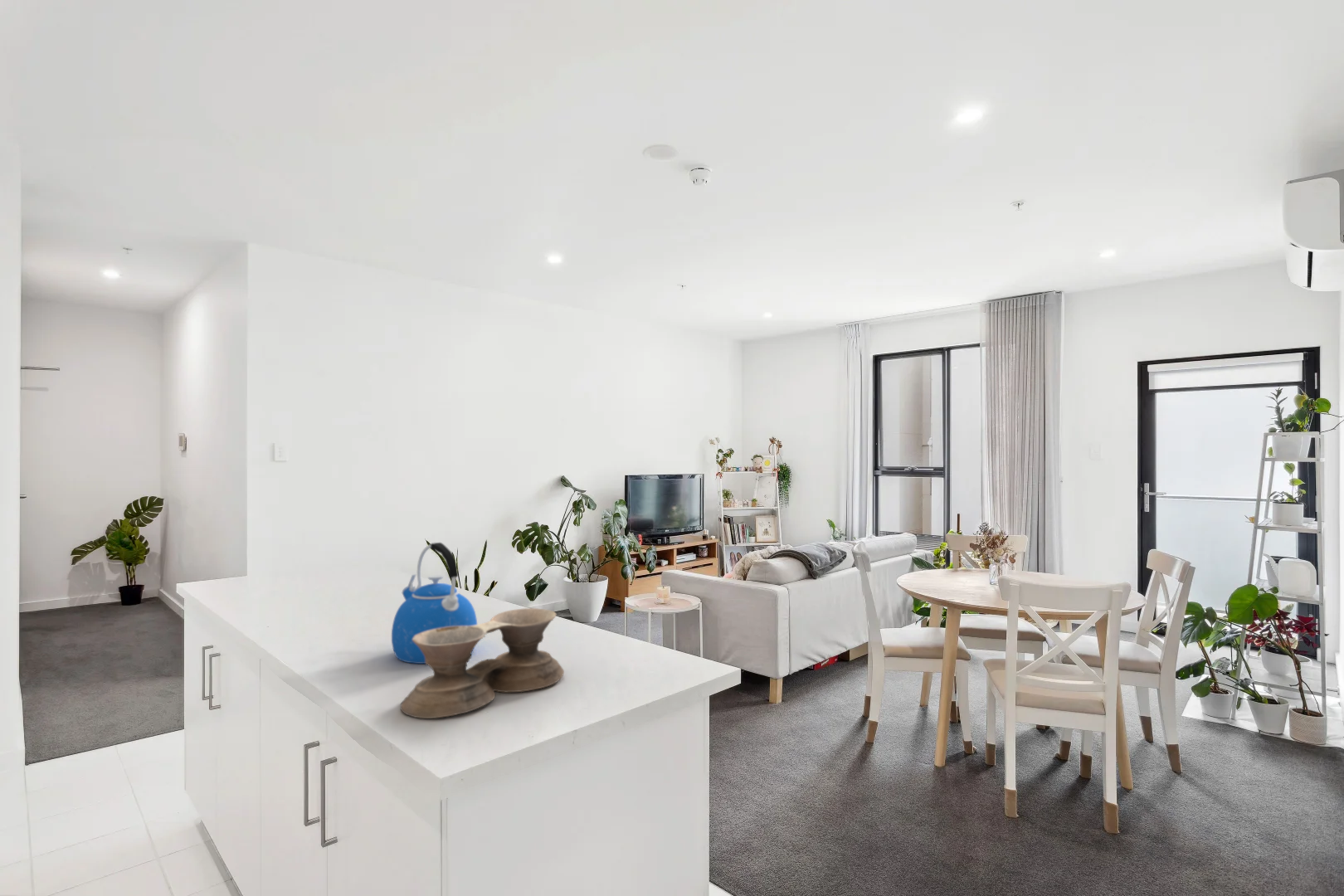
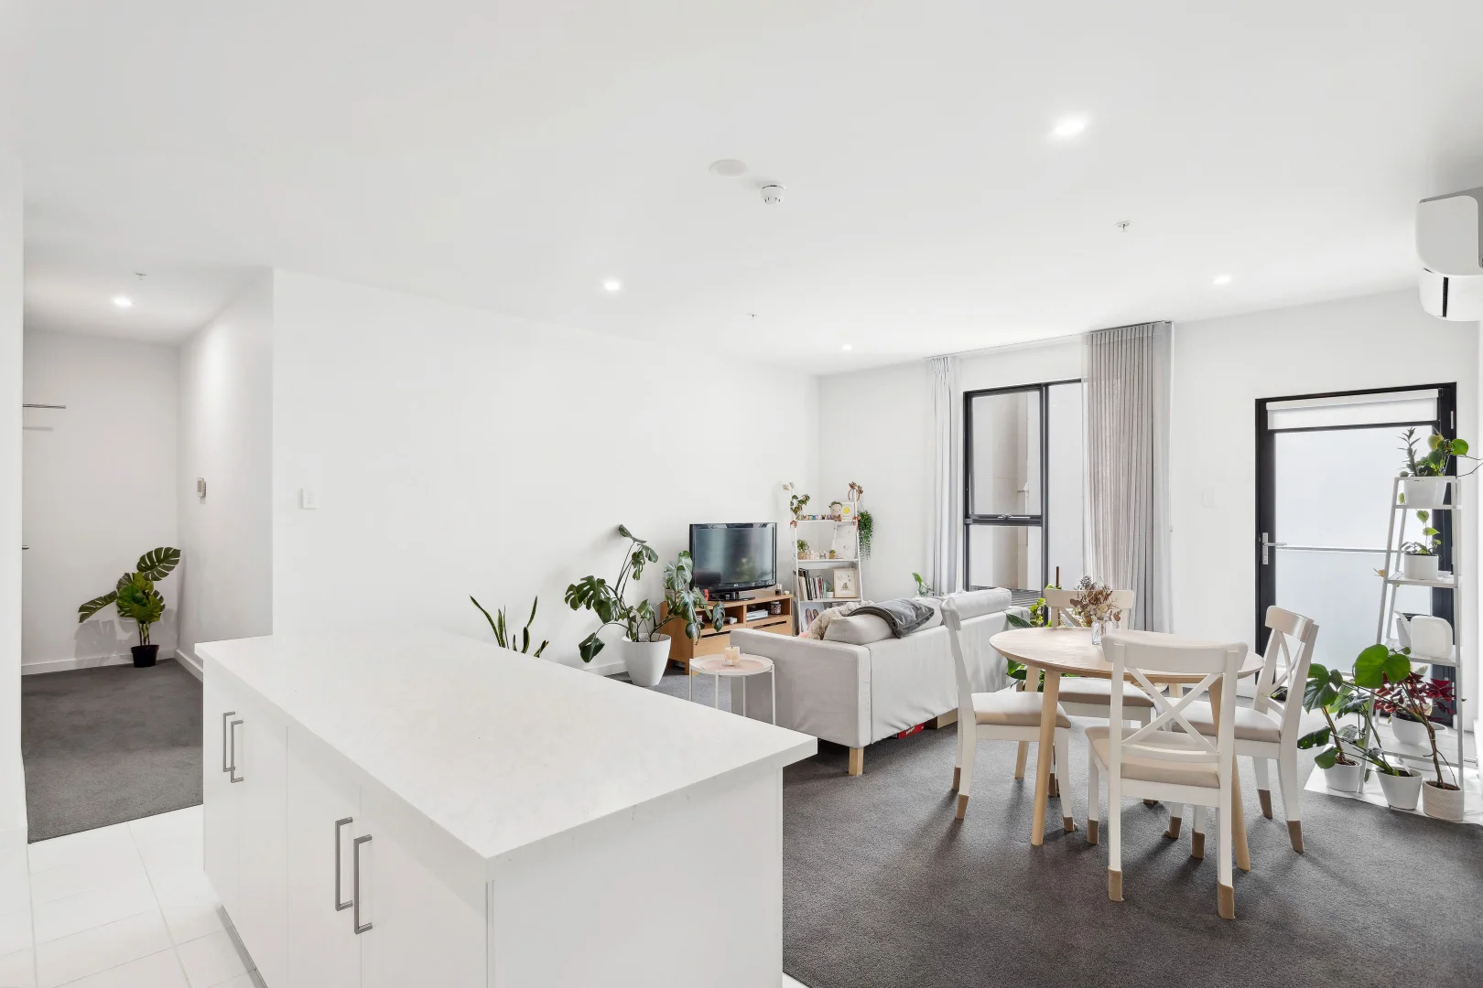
- bowl (489, 659)
- kettle (430, 596)
